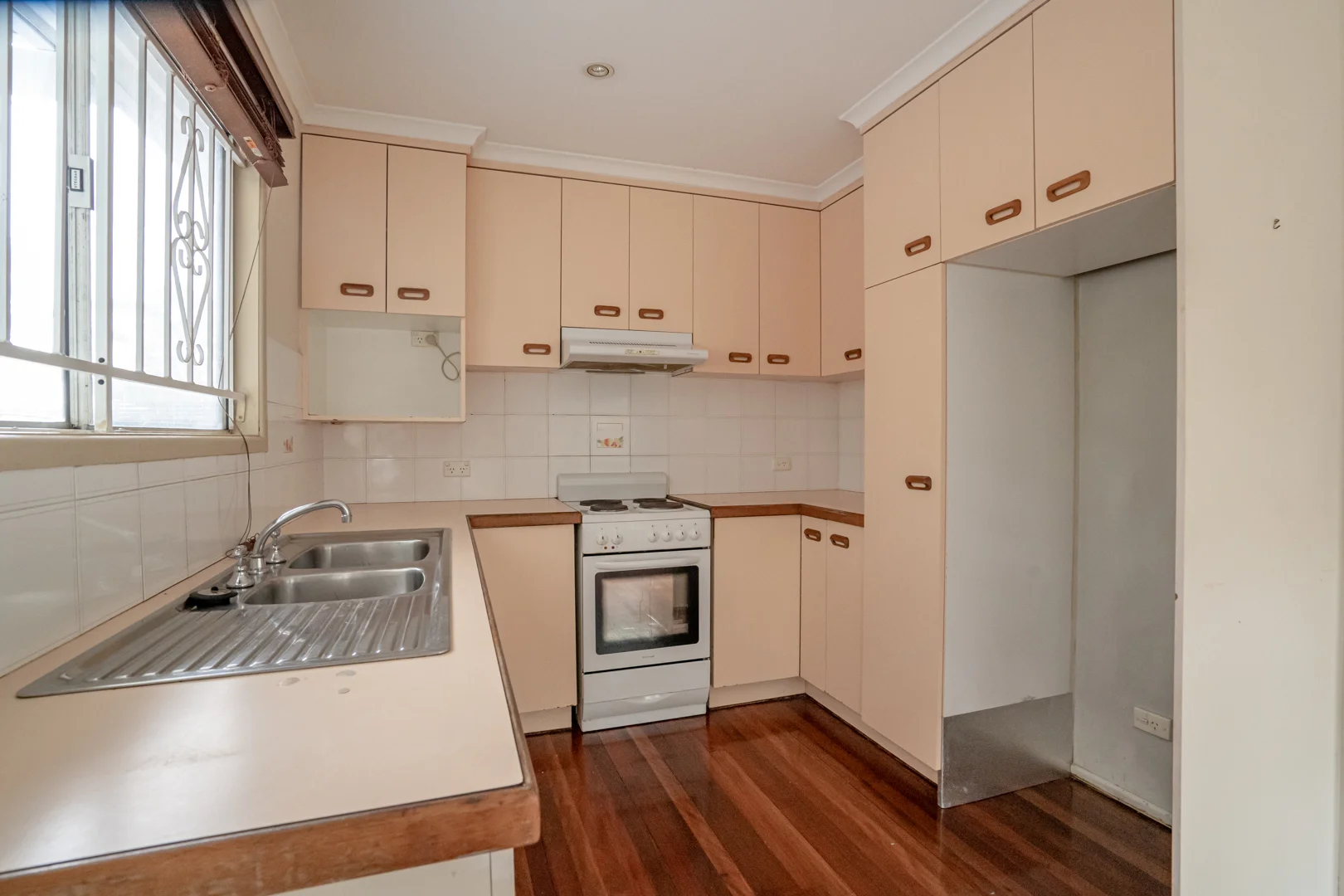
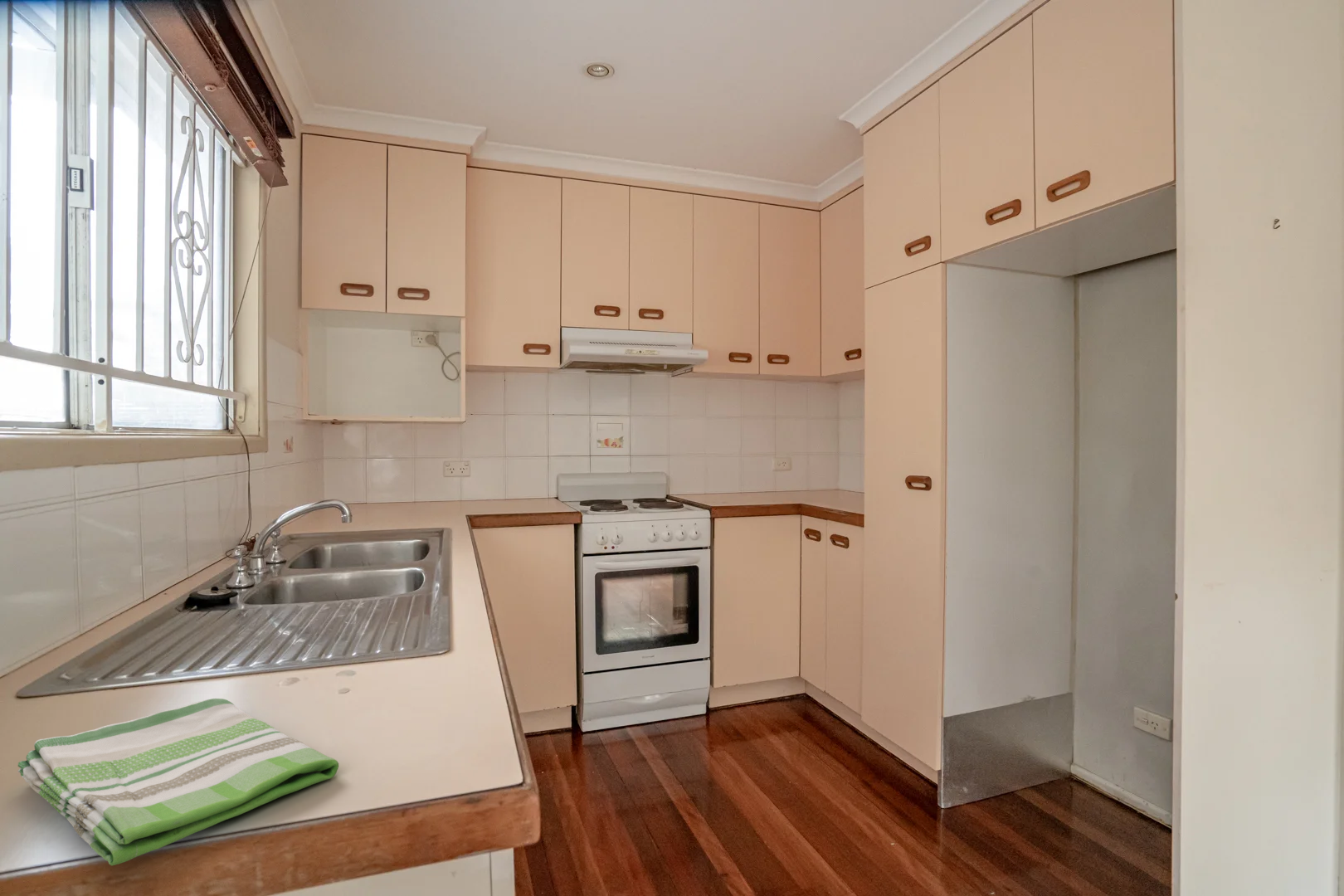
+ dish towel (183, 759)
